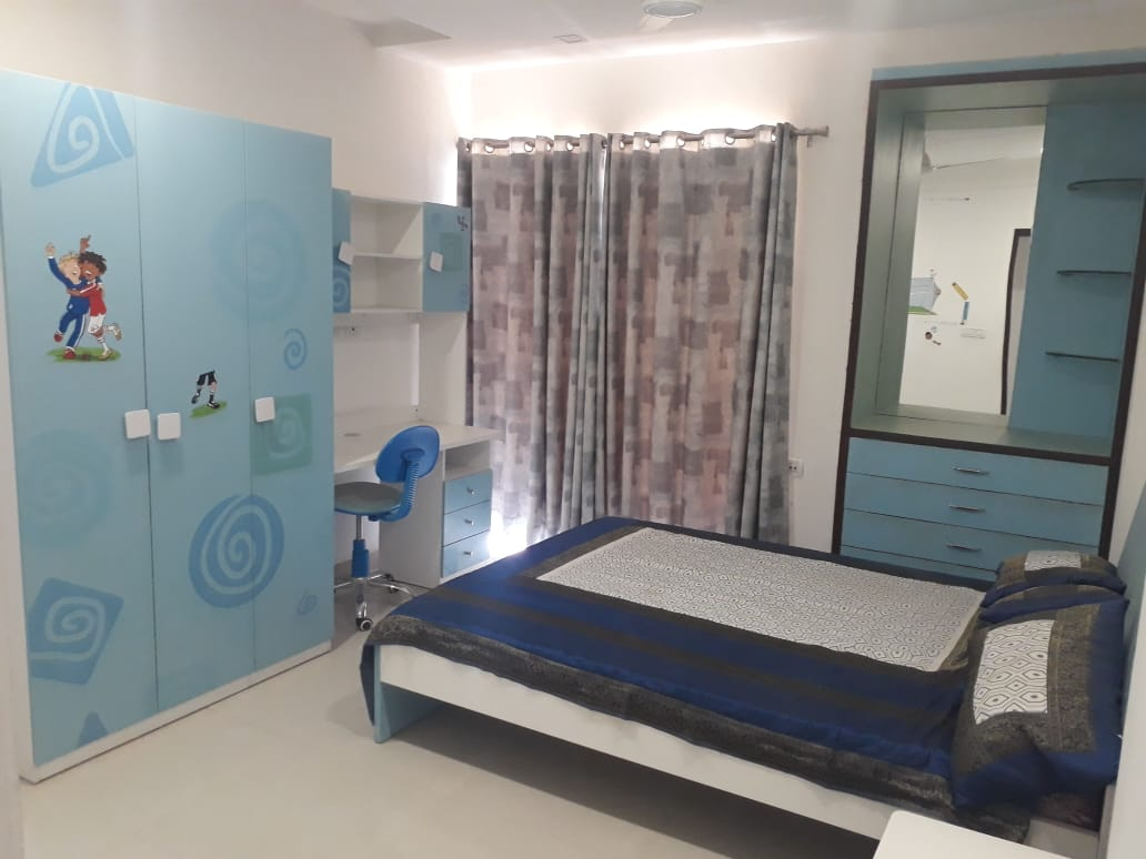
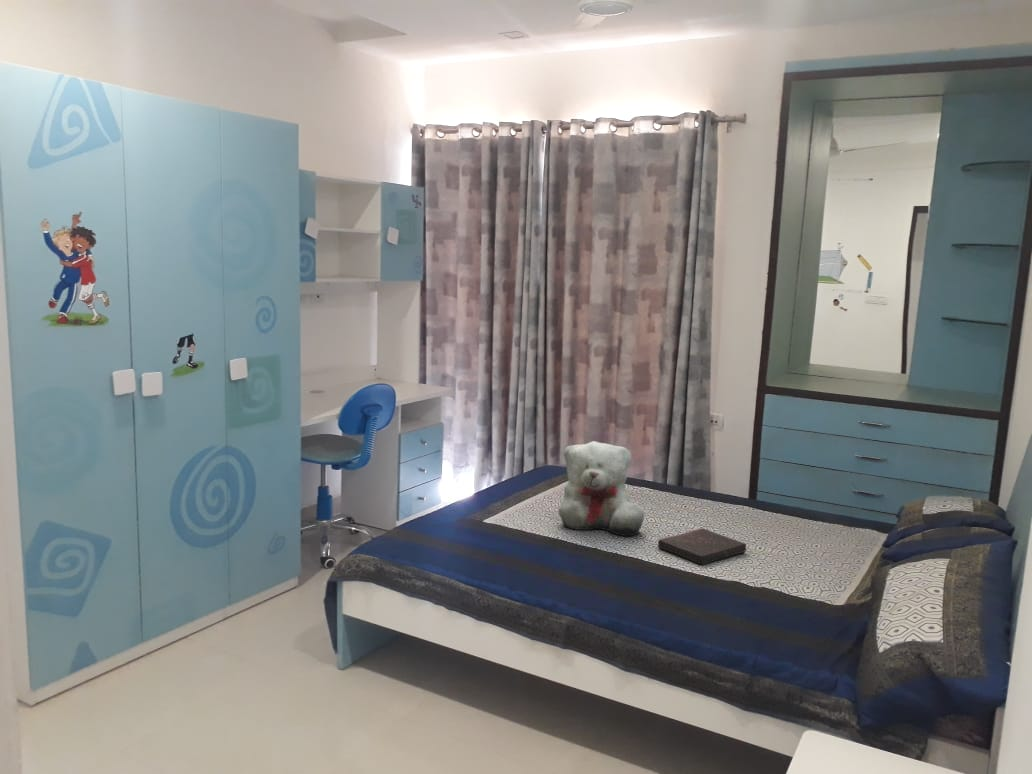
+ book (701, 545)
+ teddy bear (602, 484)
